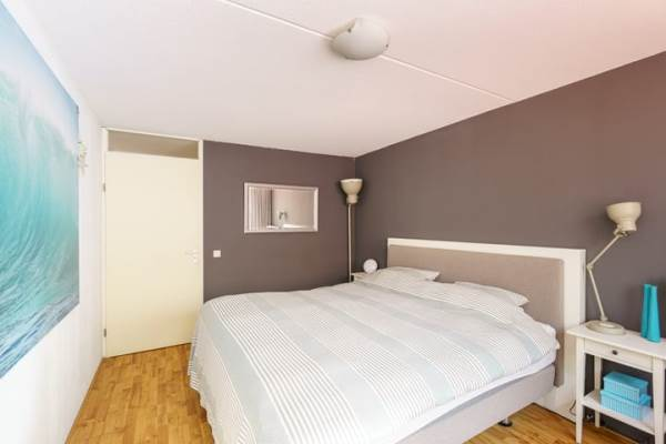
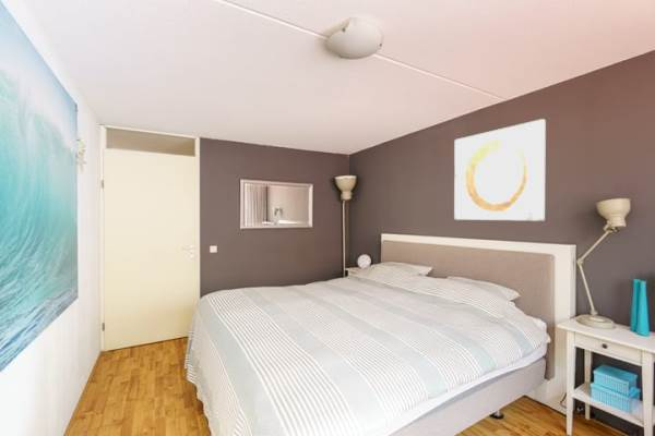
+ wall art (493, 175)
